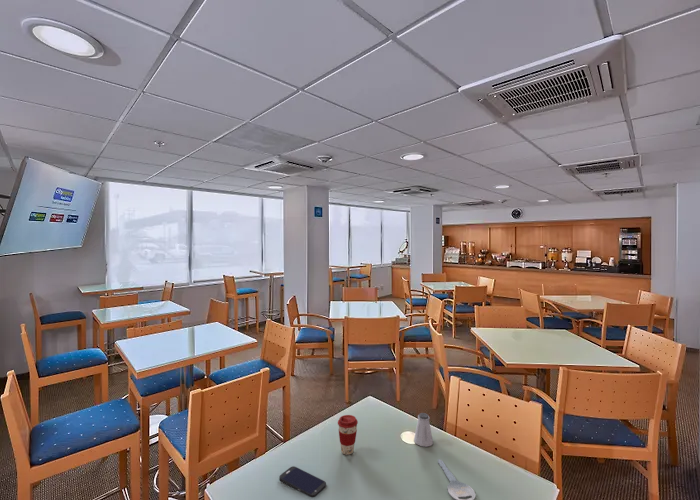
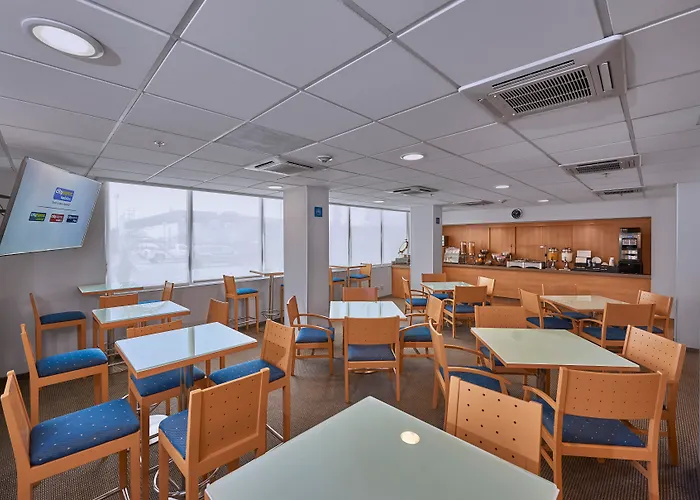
- saltshaker (423, 428)
- smartphone (302, 480)
- coffee cup (347, 434)
- key (452, 479)
